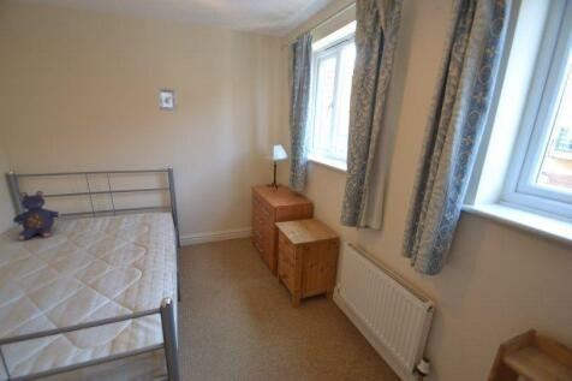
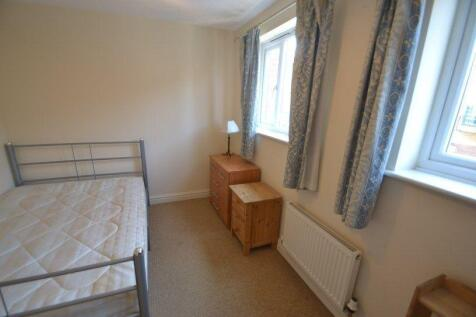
- teddy bear (34, 214)
- picture frame (167, 100)
